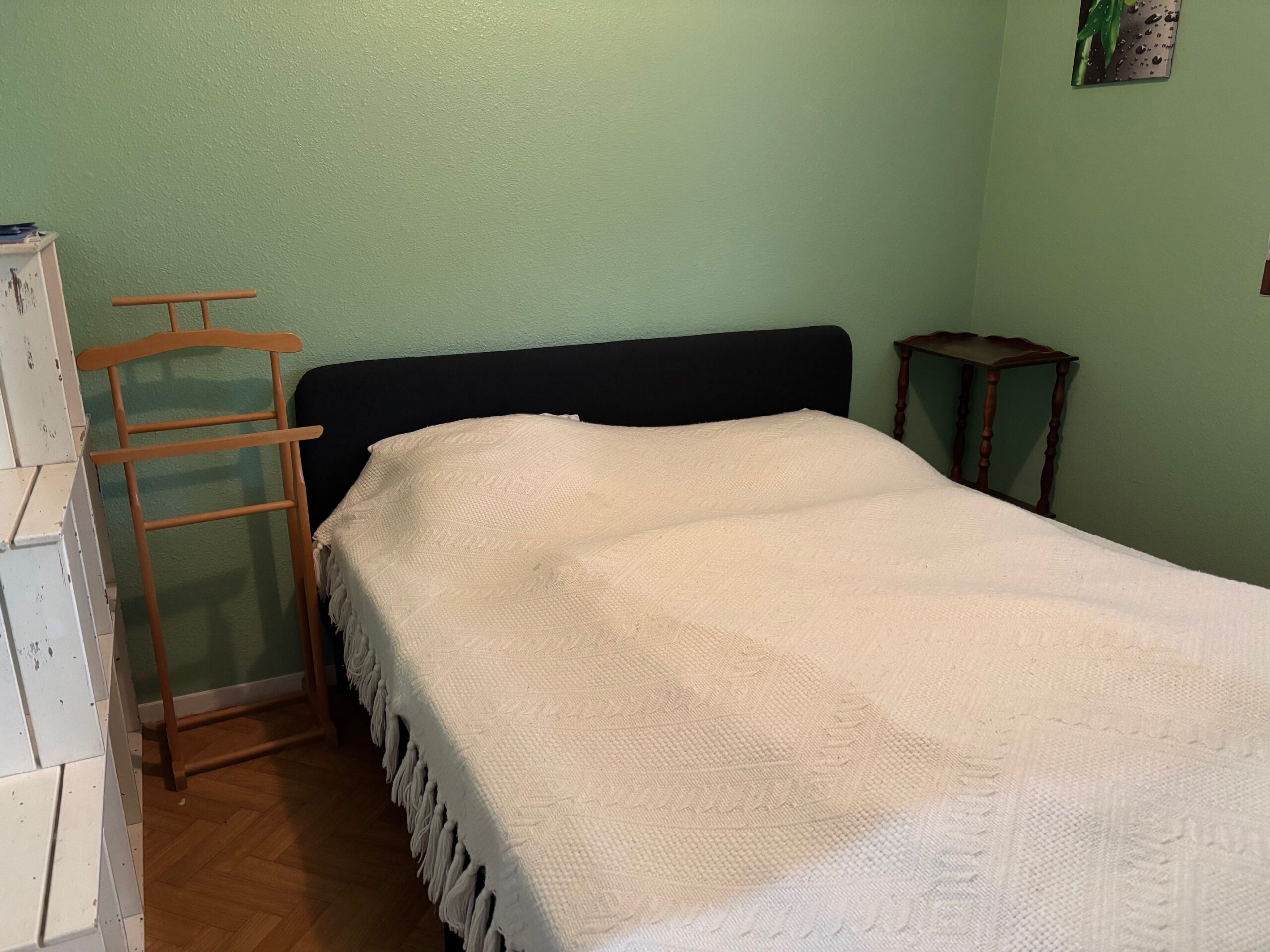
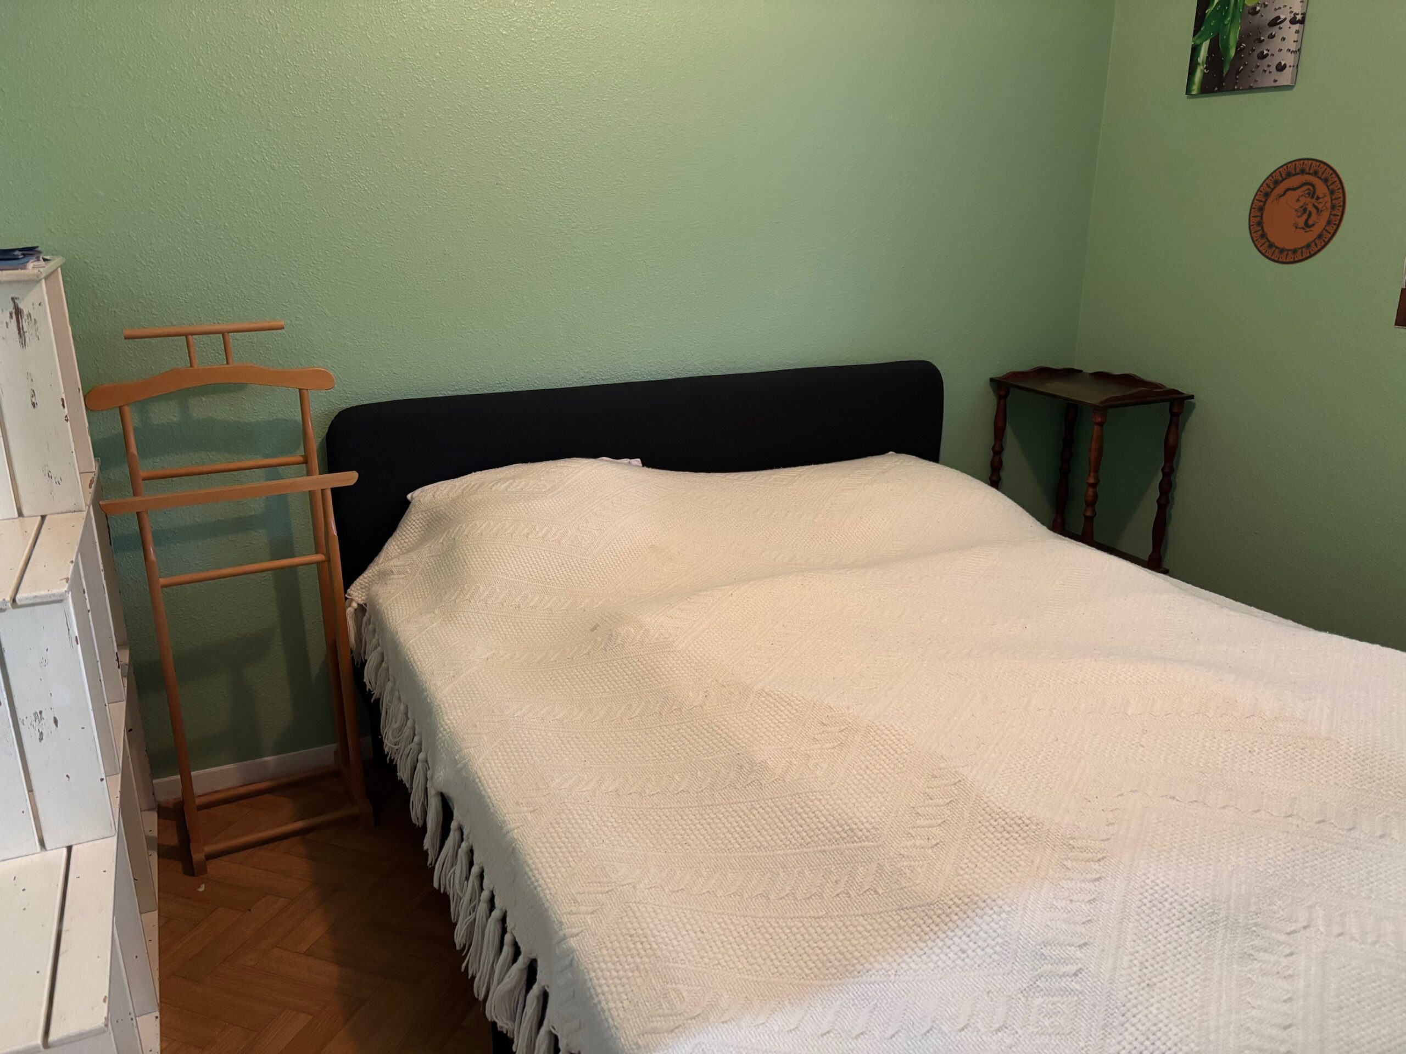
+ decorative plate (1296, 211)
